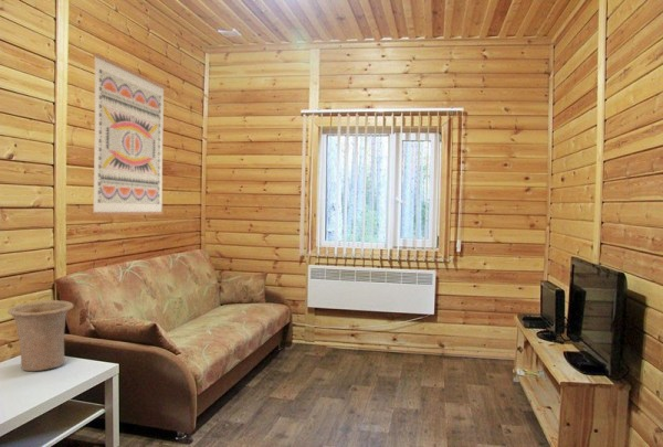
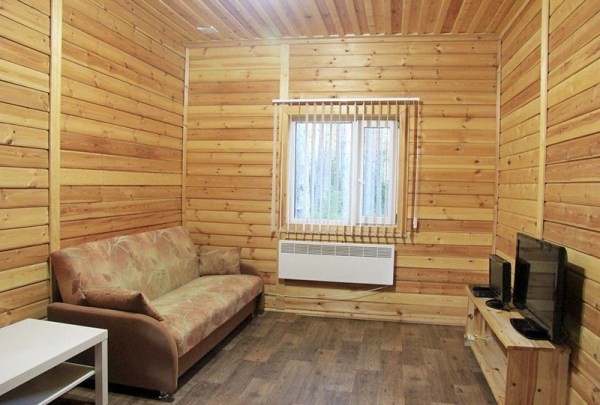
- vase (41, 336)
- wall art (131, 143)
